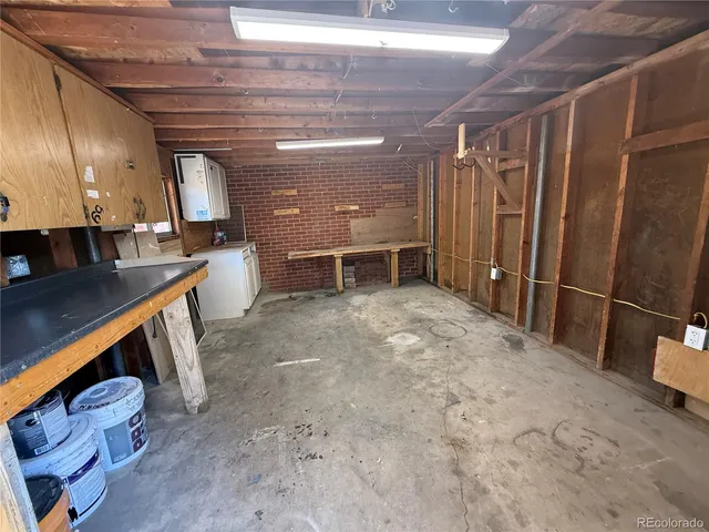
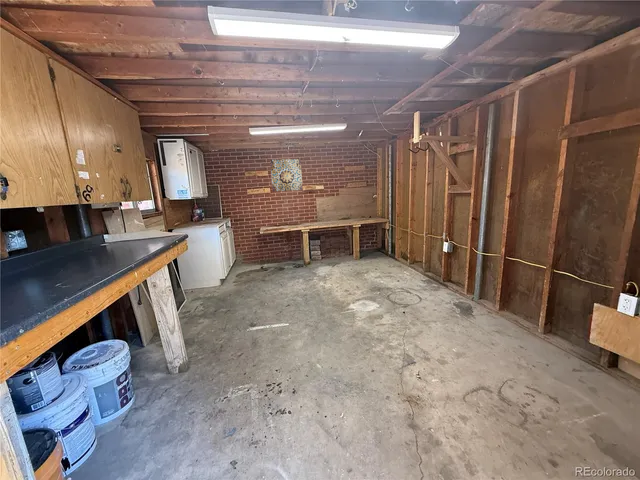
+ wall art (286, 175)
